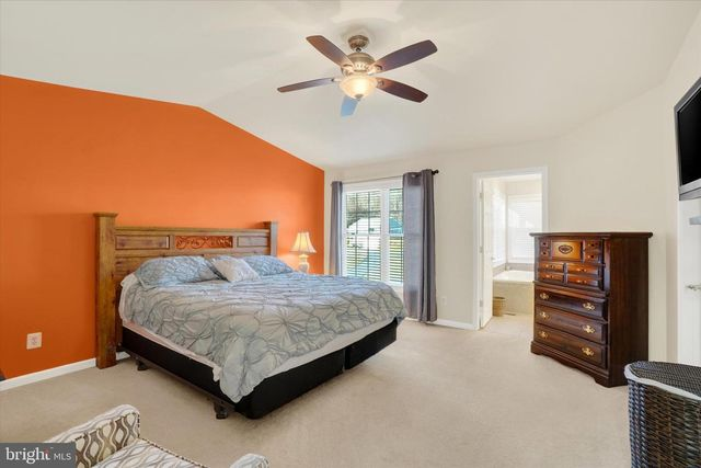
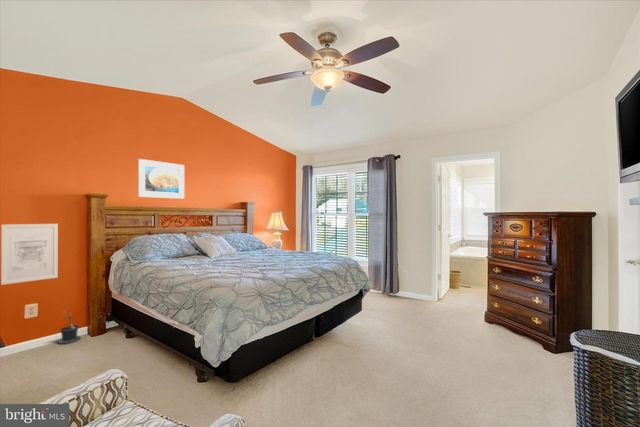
+ wall art (31, 252)
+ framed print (162, 180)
+ potted plant (68, 325)
